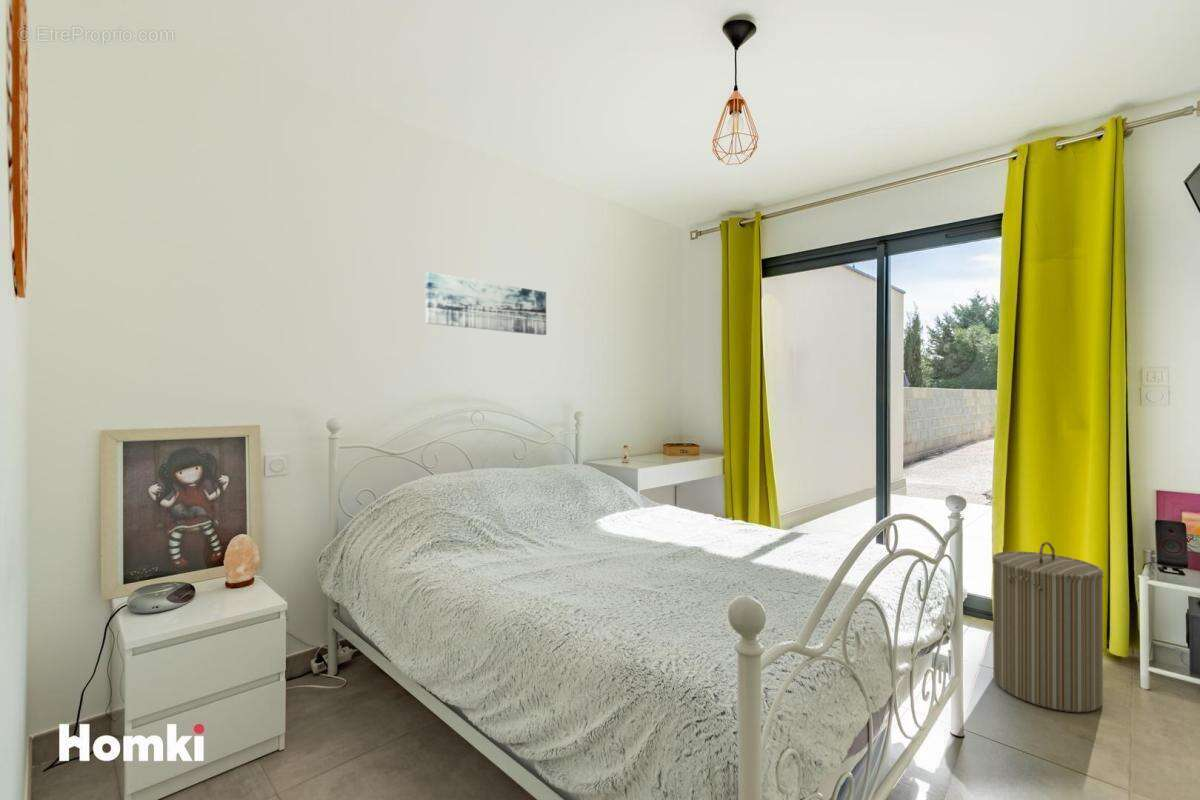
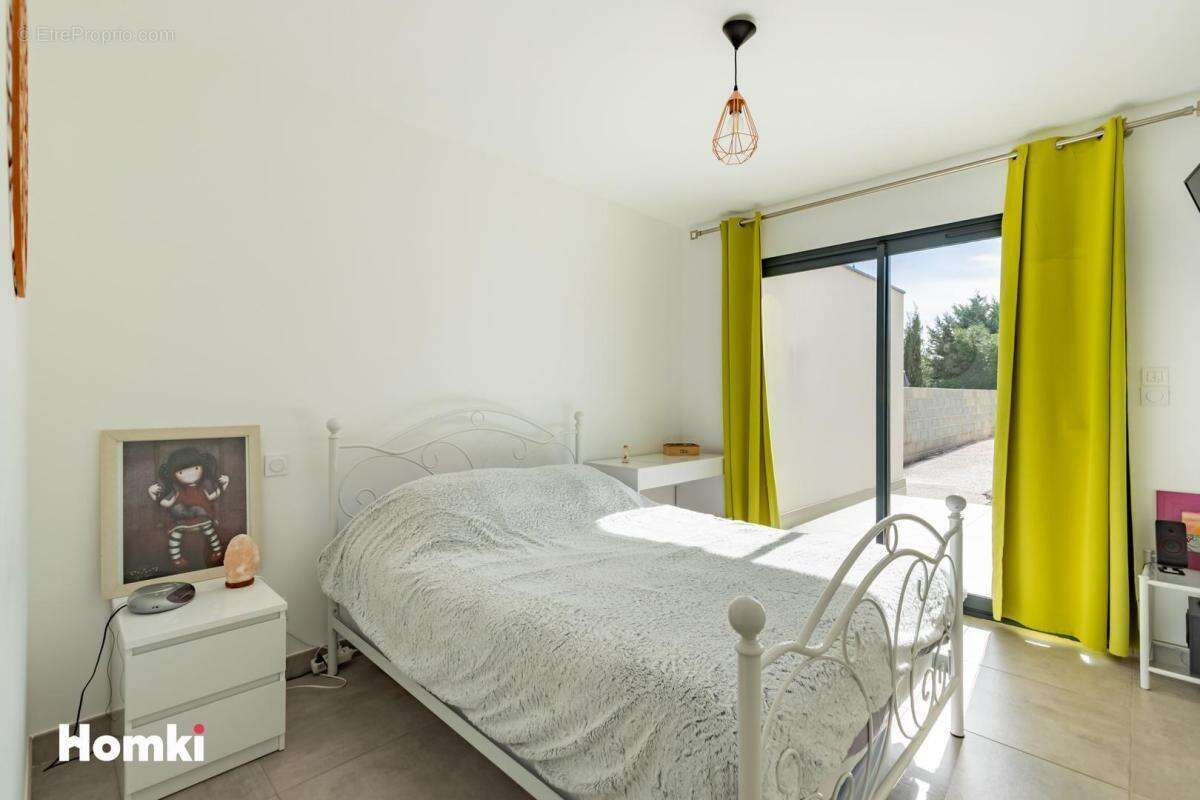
- wall art (490, 306)
- laundry hamper (1045, 616)
